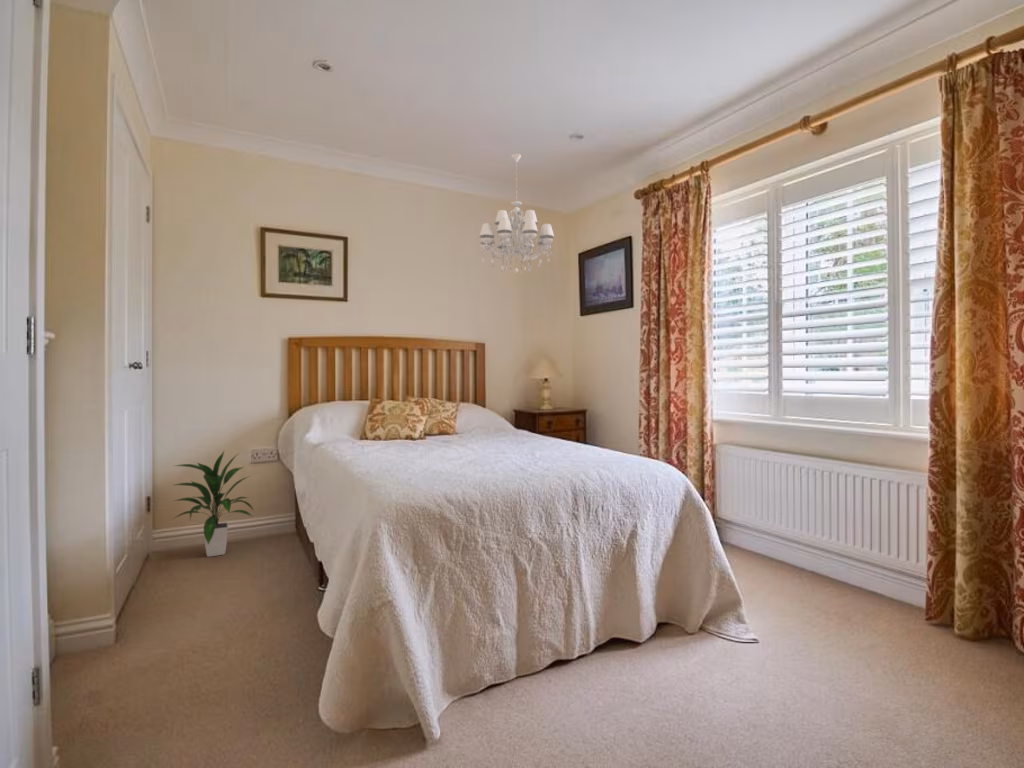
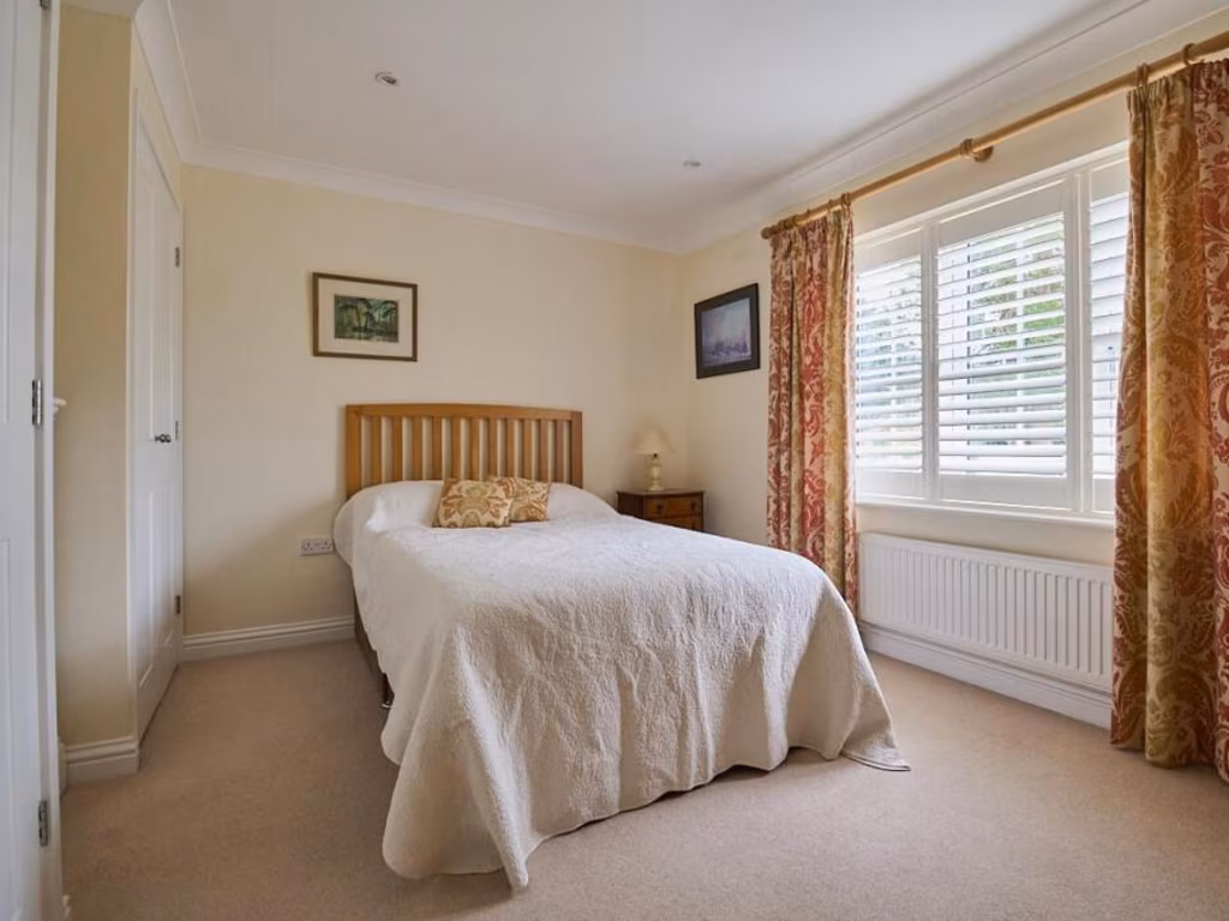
- chandelier (516, 214)
- indoor plant (213, 503)
